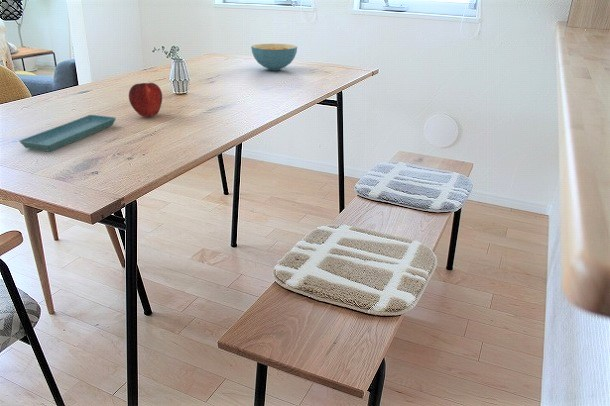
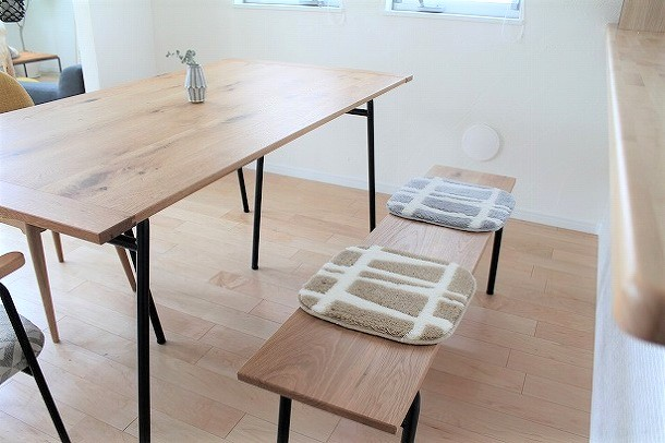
- apple (146, 99)
- saucer (71, 132)
- cereal bowl (274, 57)
